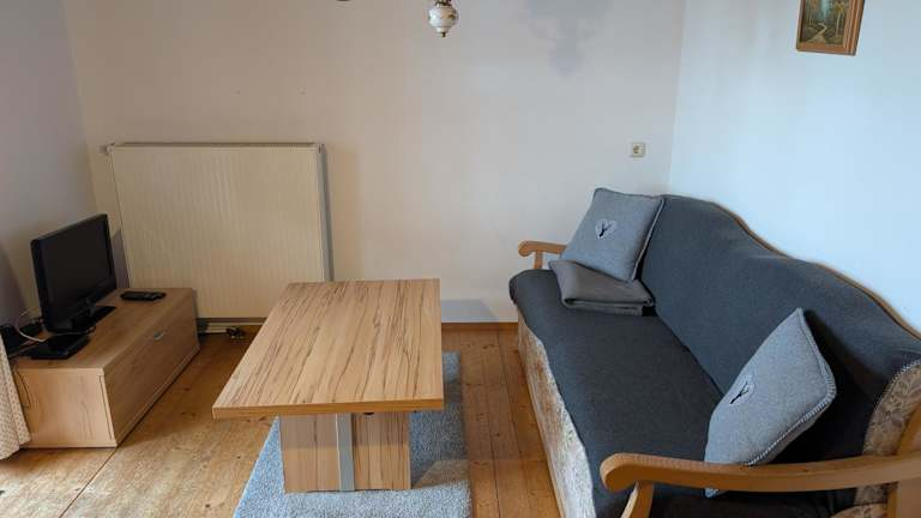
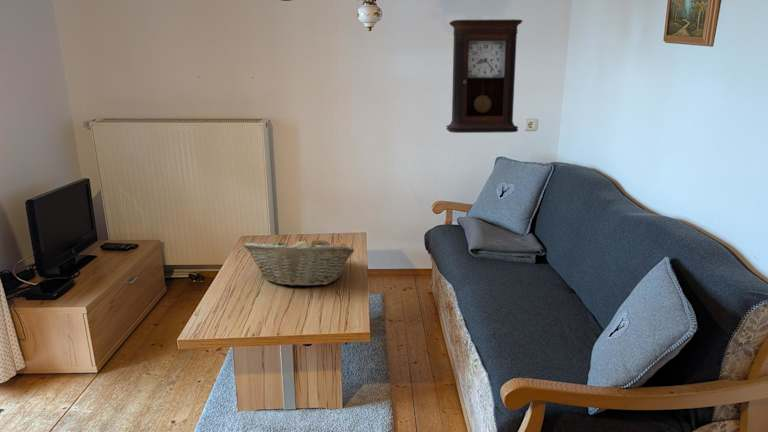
+ fruit basket (299, 255)
+ pendulum clock (484, 77)
